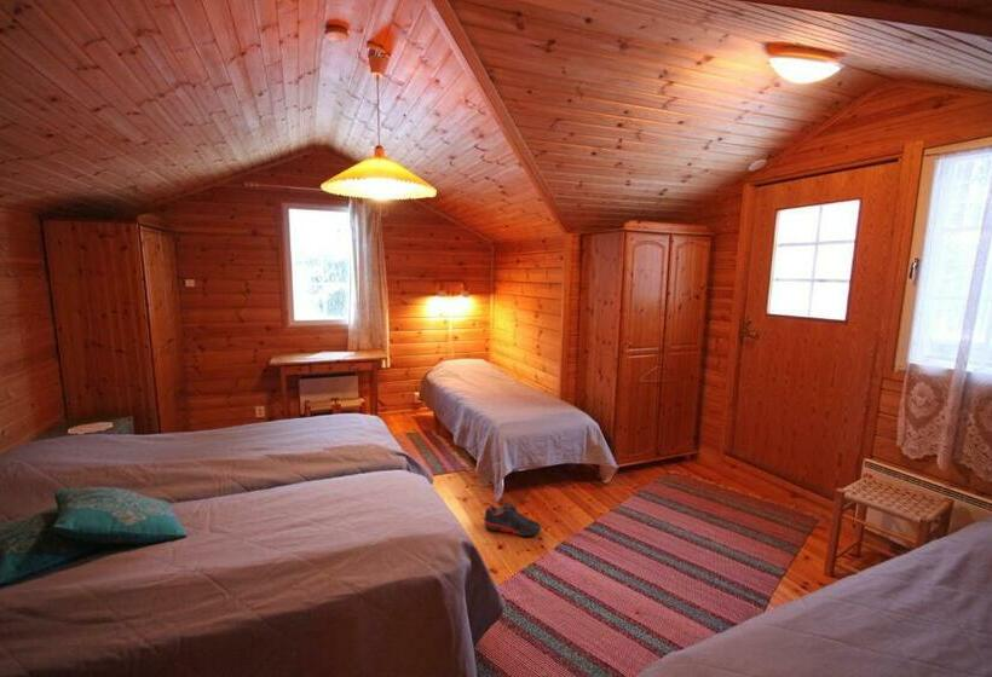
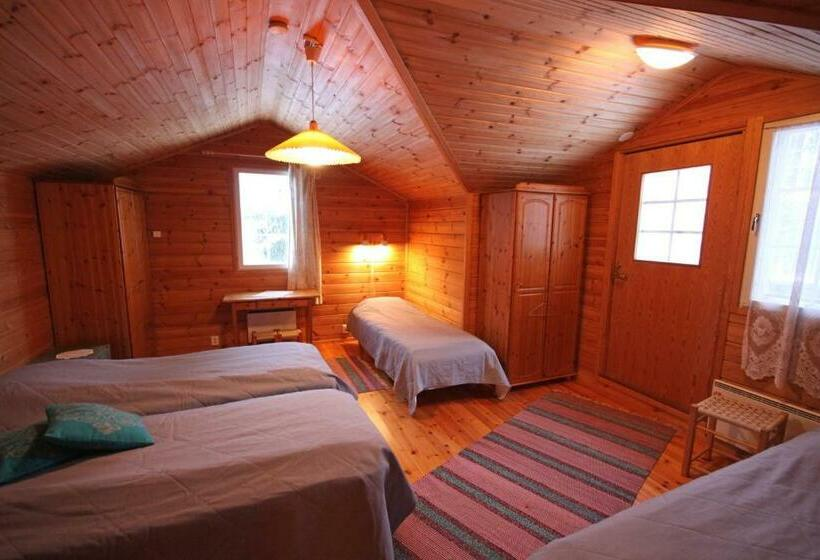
- shoe (512, 516)
